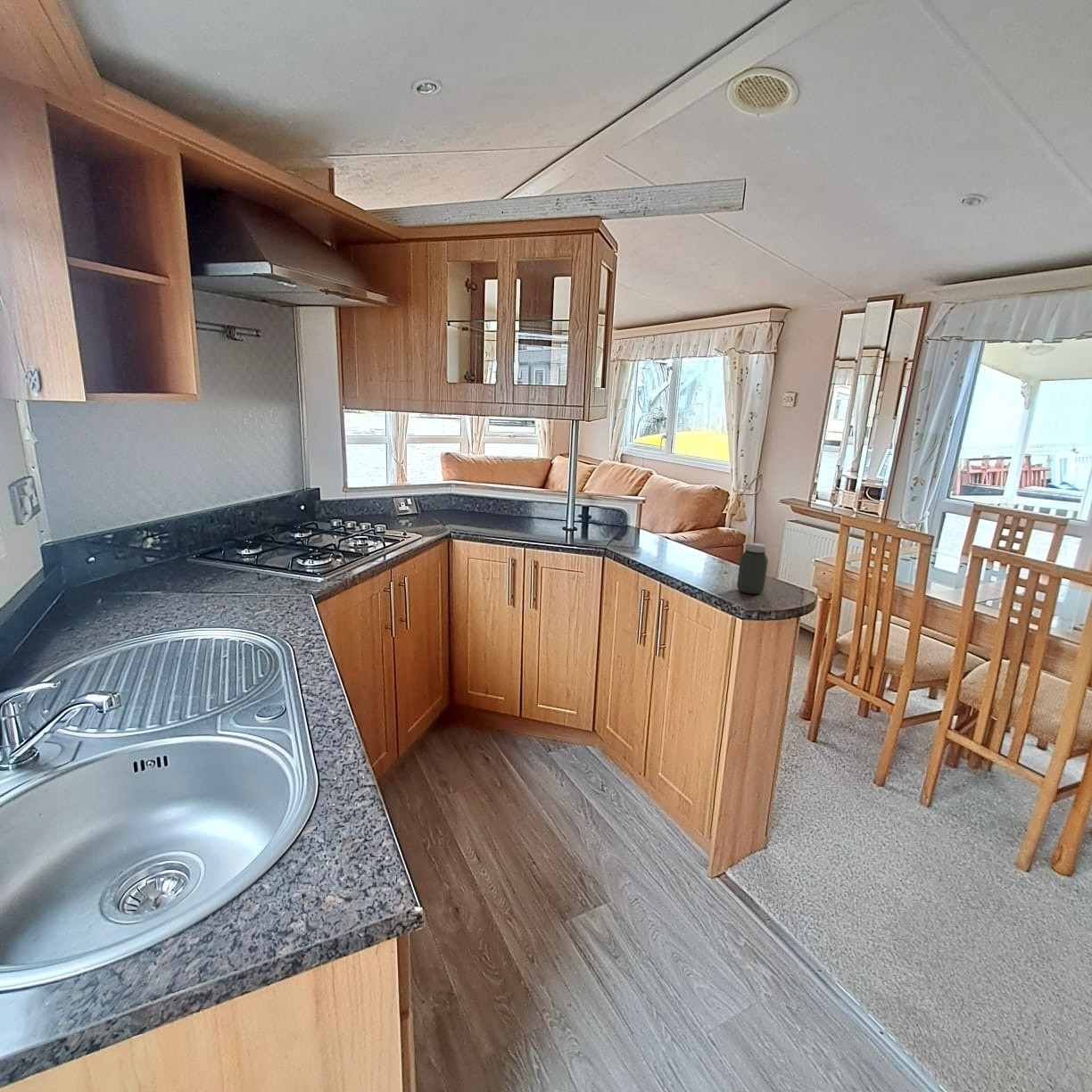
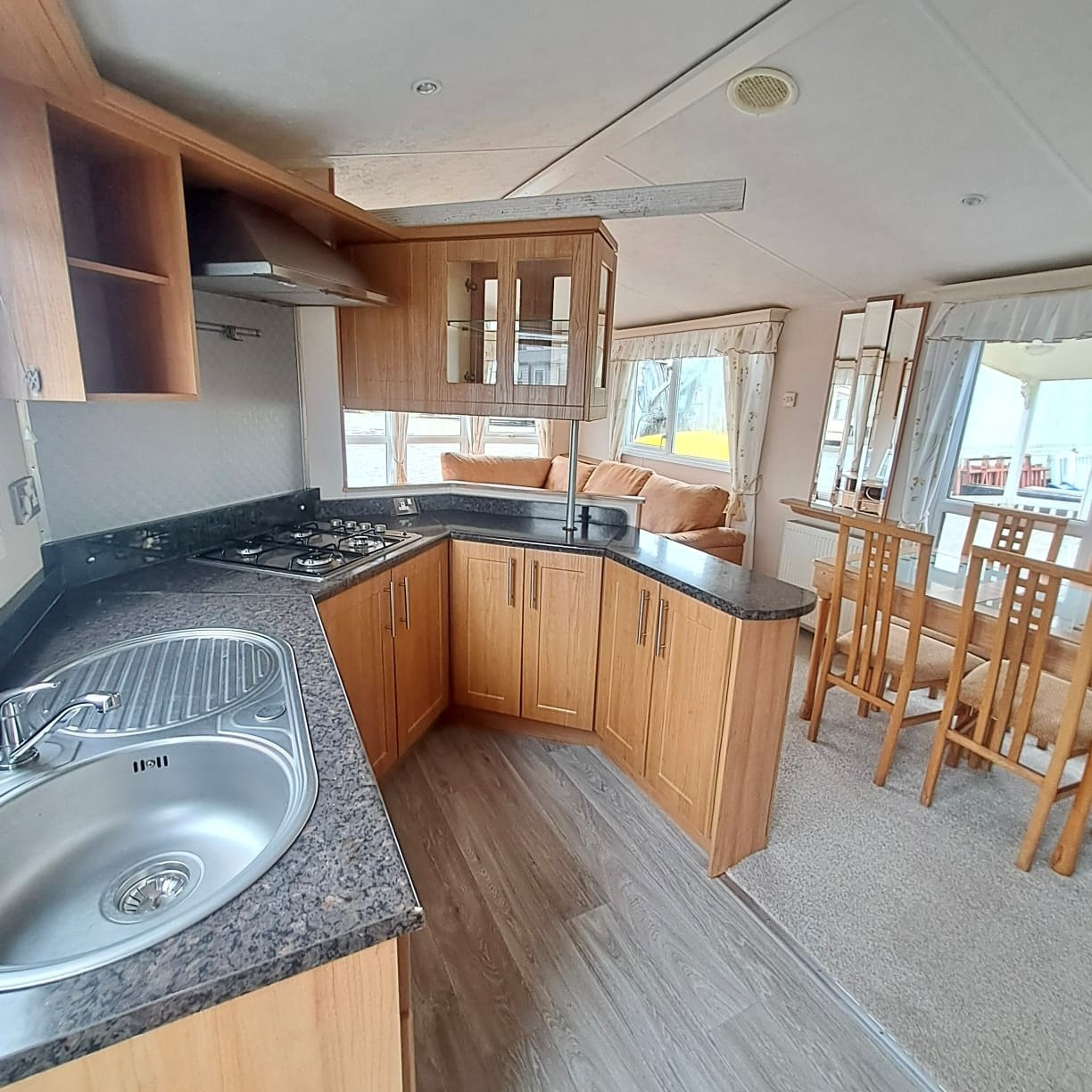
- jar (753, 568)
